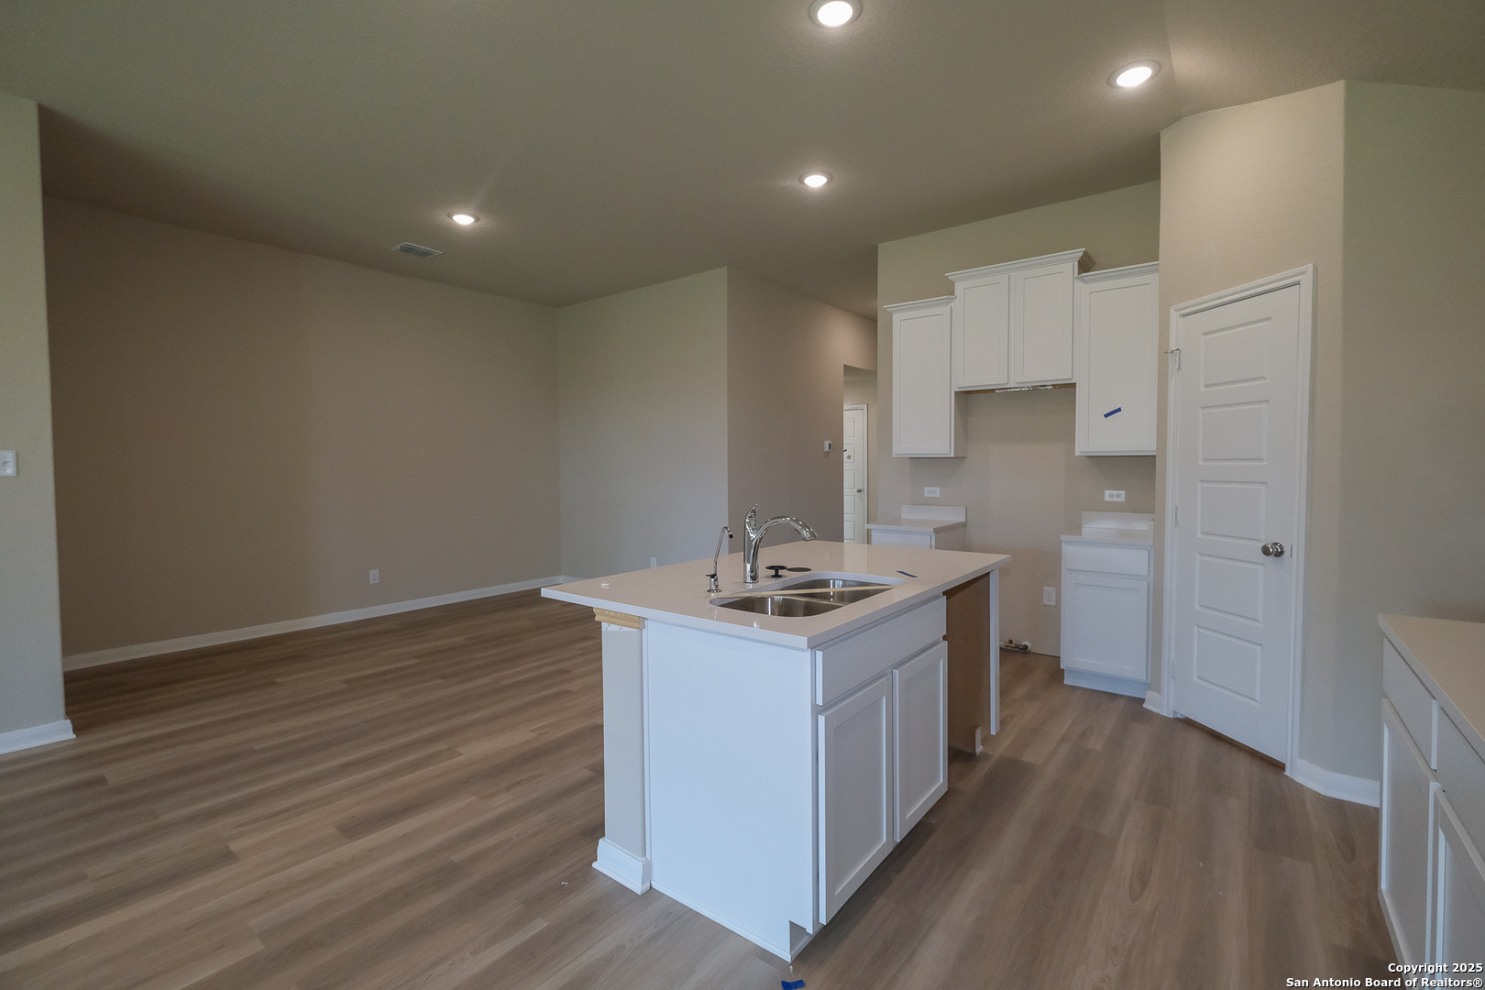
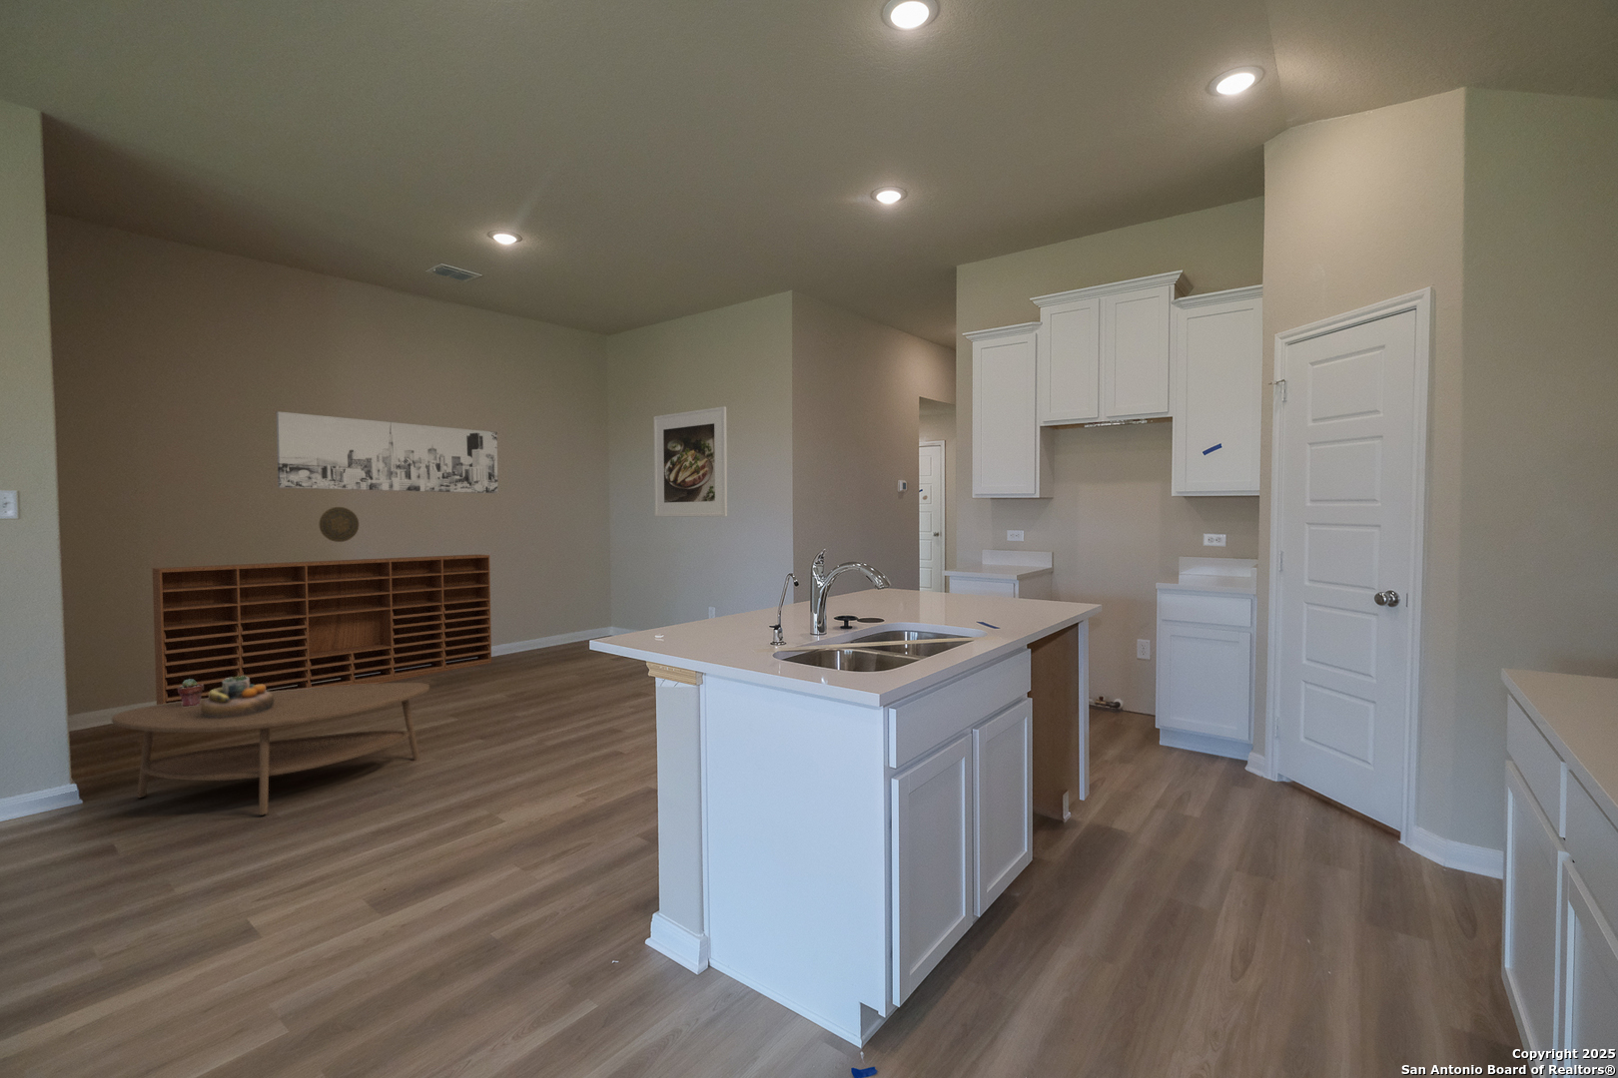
+ decorative bowl (237, 693)
+ coffee table (278, 747)
+ decorative plate (339, 525)
+ bookcase (346, 623)
+ wall art (398, 456)
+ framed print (689, 464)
+ potted succulent (190, 691)
